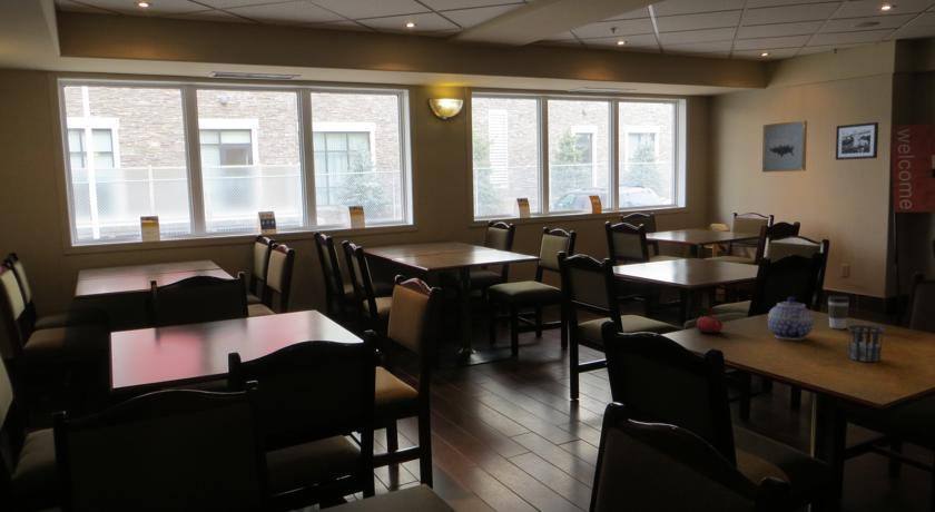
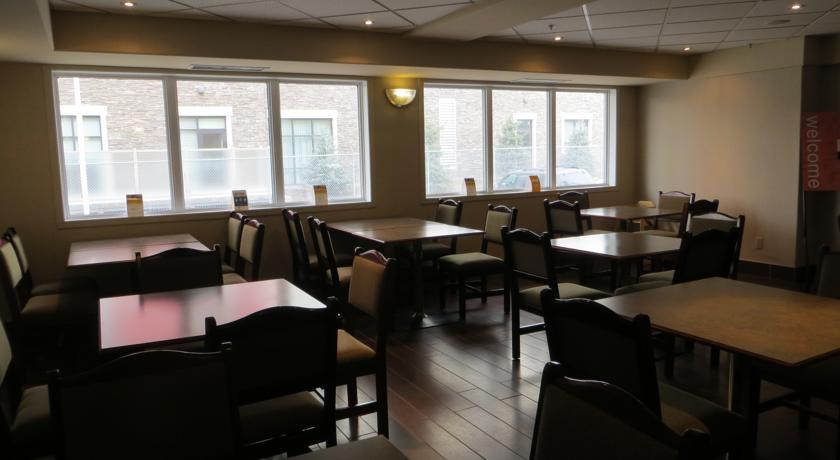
- cup (865, 343)
- wall art (784, 147)
- picture frame (856, 141)
- coffee cup (837, 312)
- teapot (789, 316)
- flower (710, 312)
